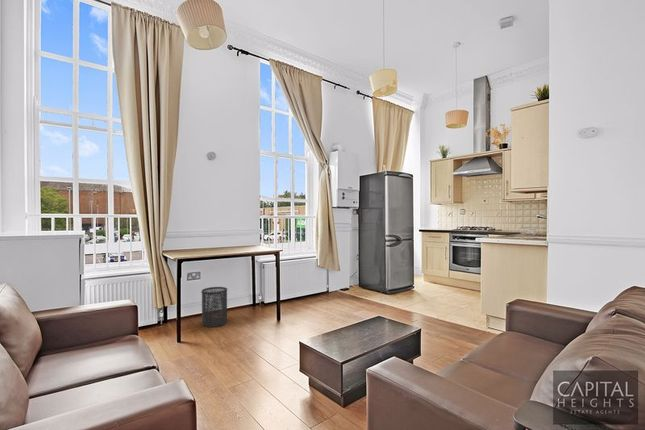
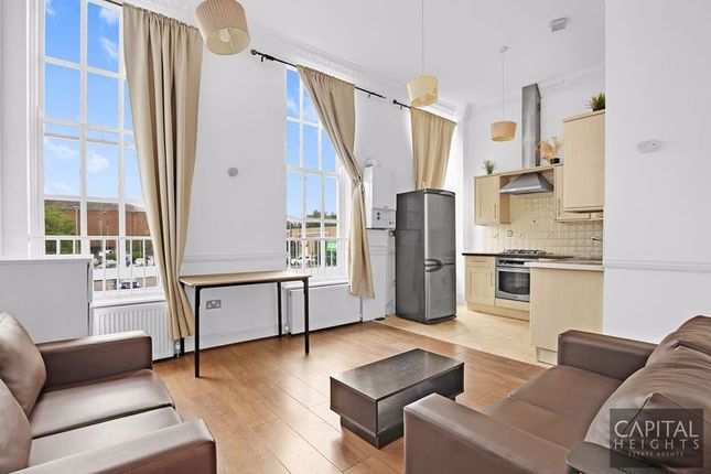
- trash can (214, 306)
